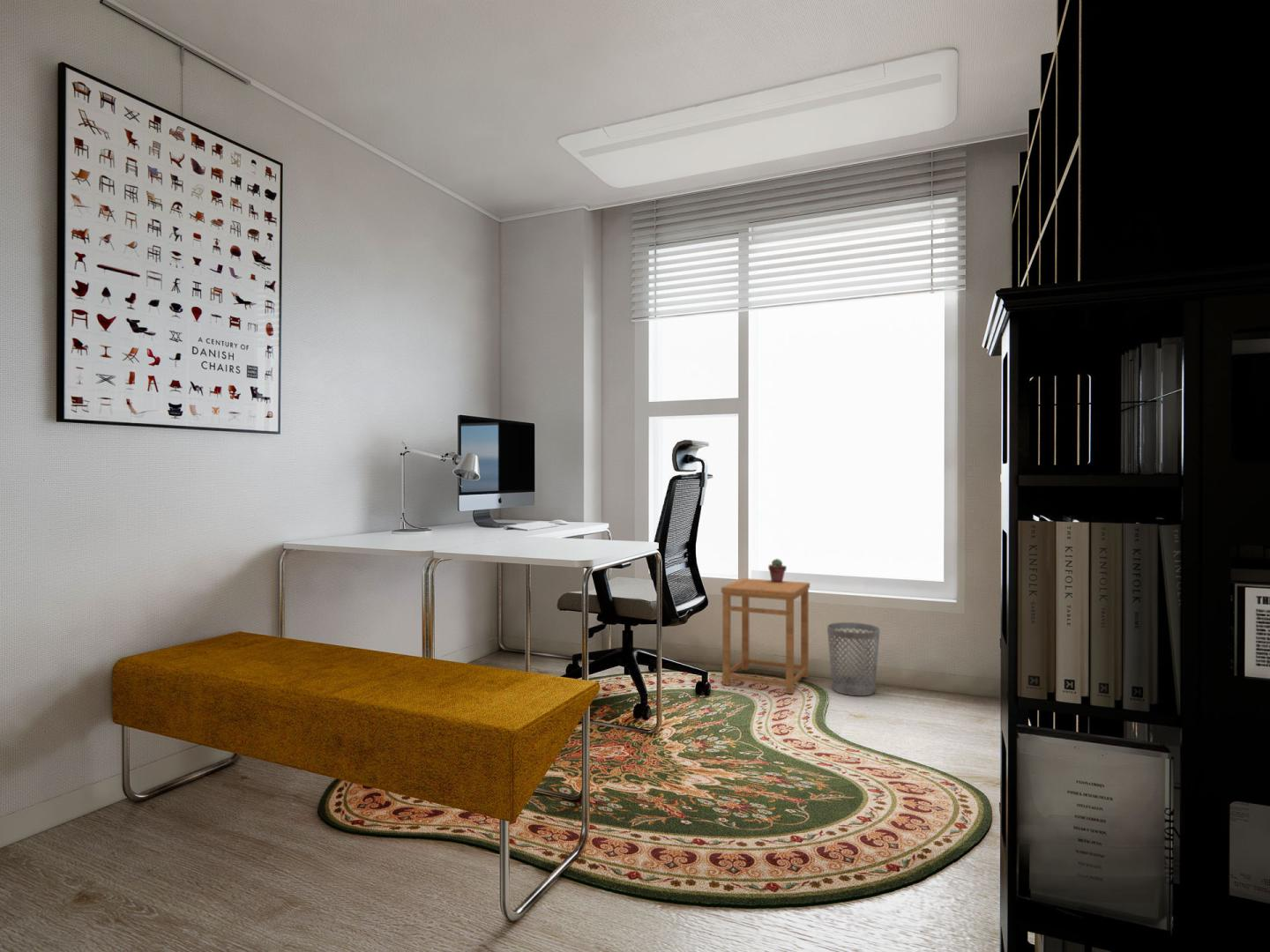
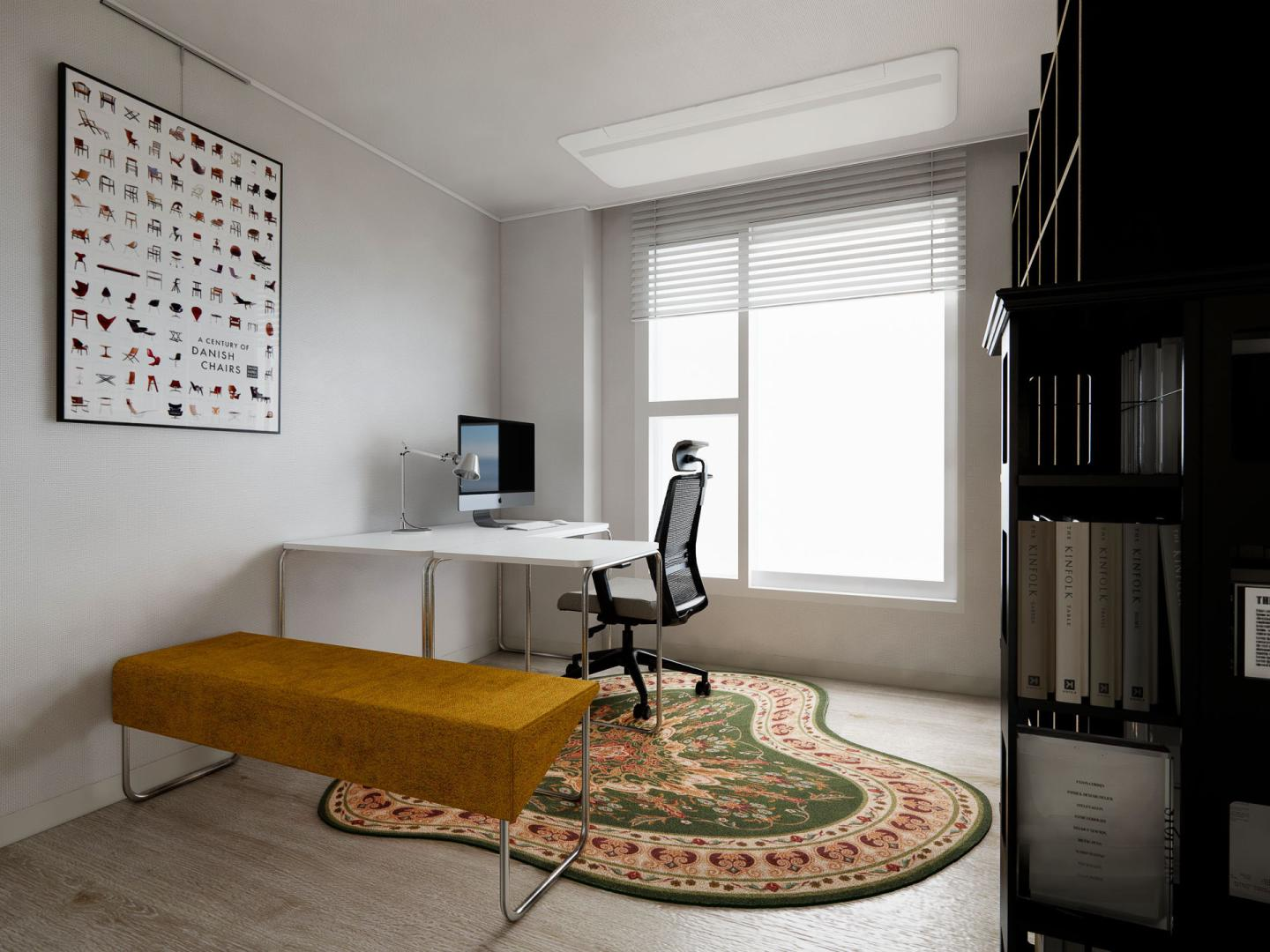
- wastebasket (853, 658)
- side table (748, 632)
- potted succulent (777, 569)
